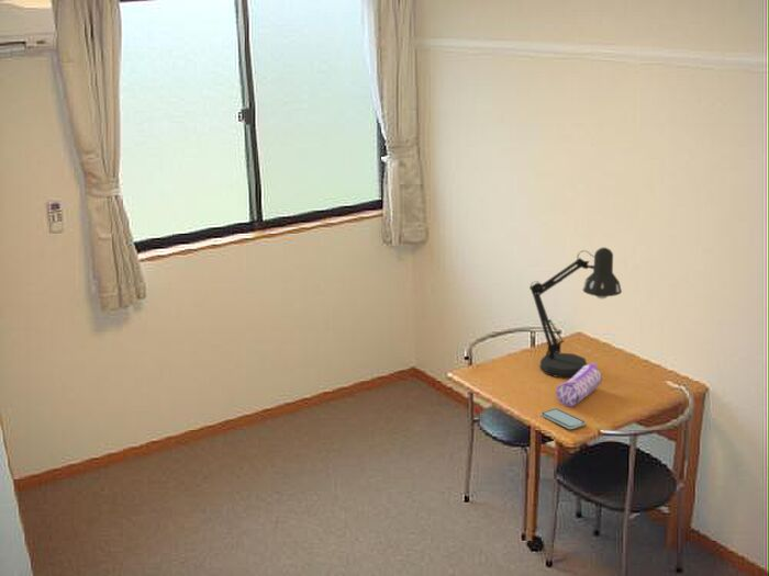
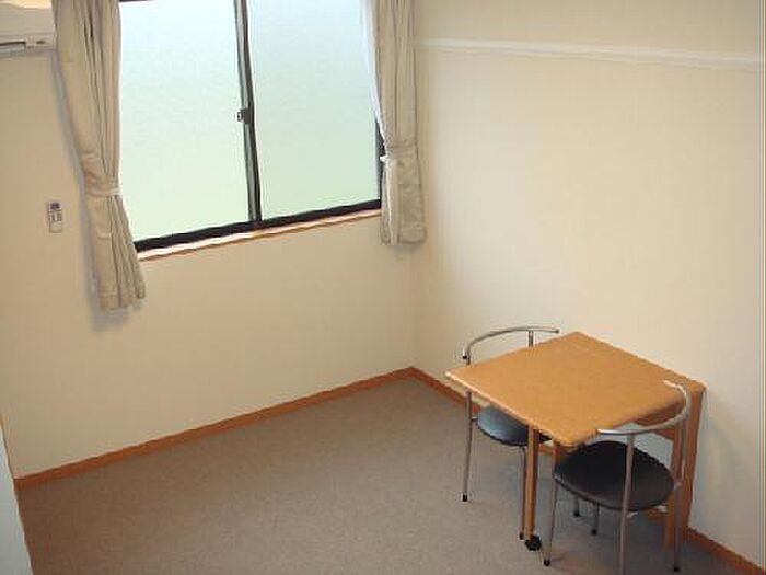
- pencil case (578, 384)
- desk lamp (584, 292)
- smartphone (562, 418)
